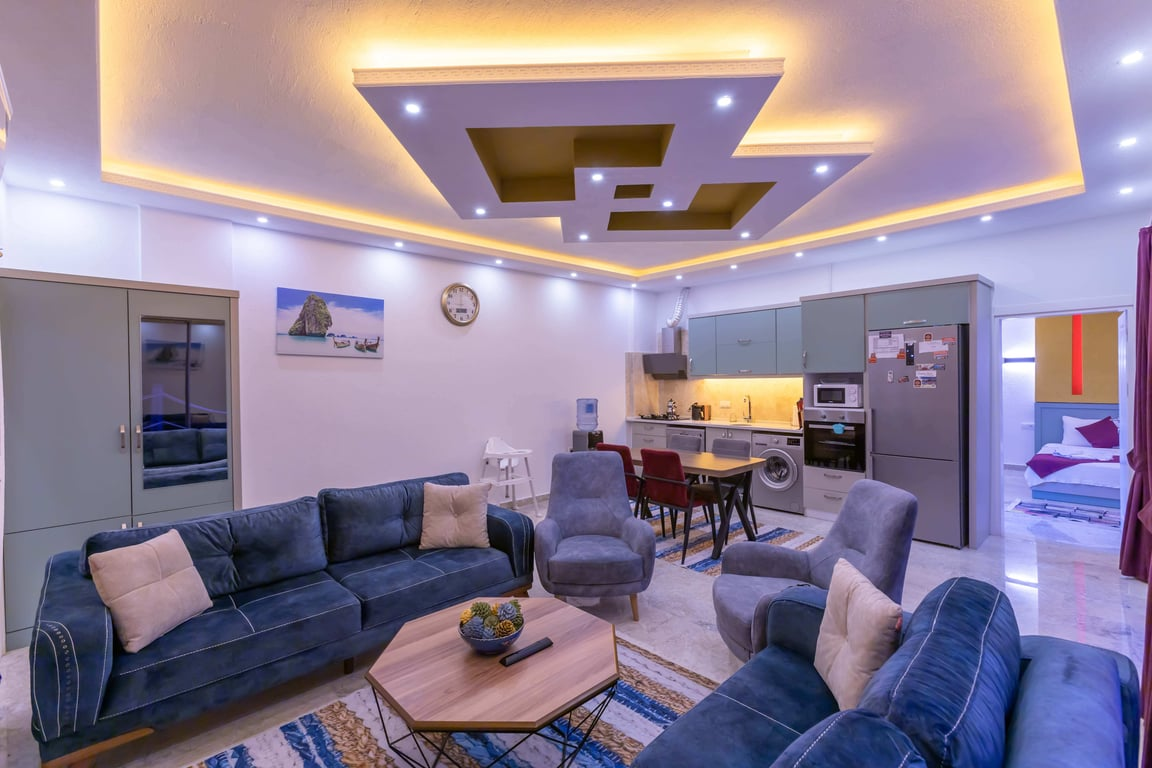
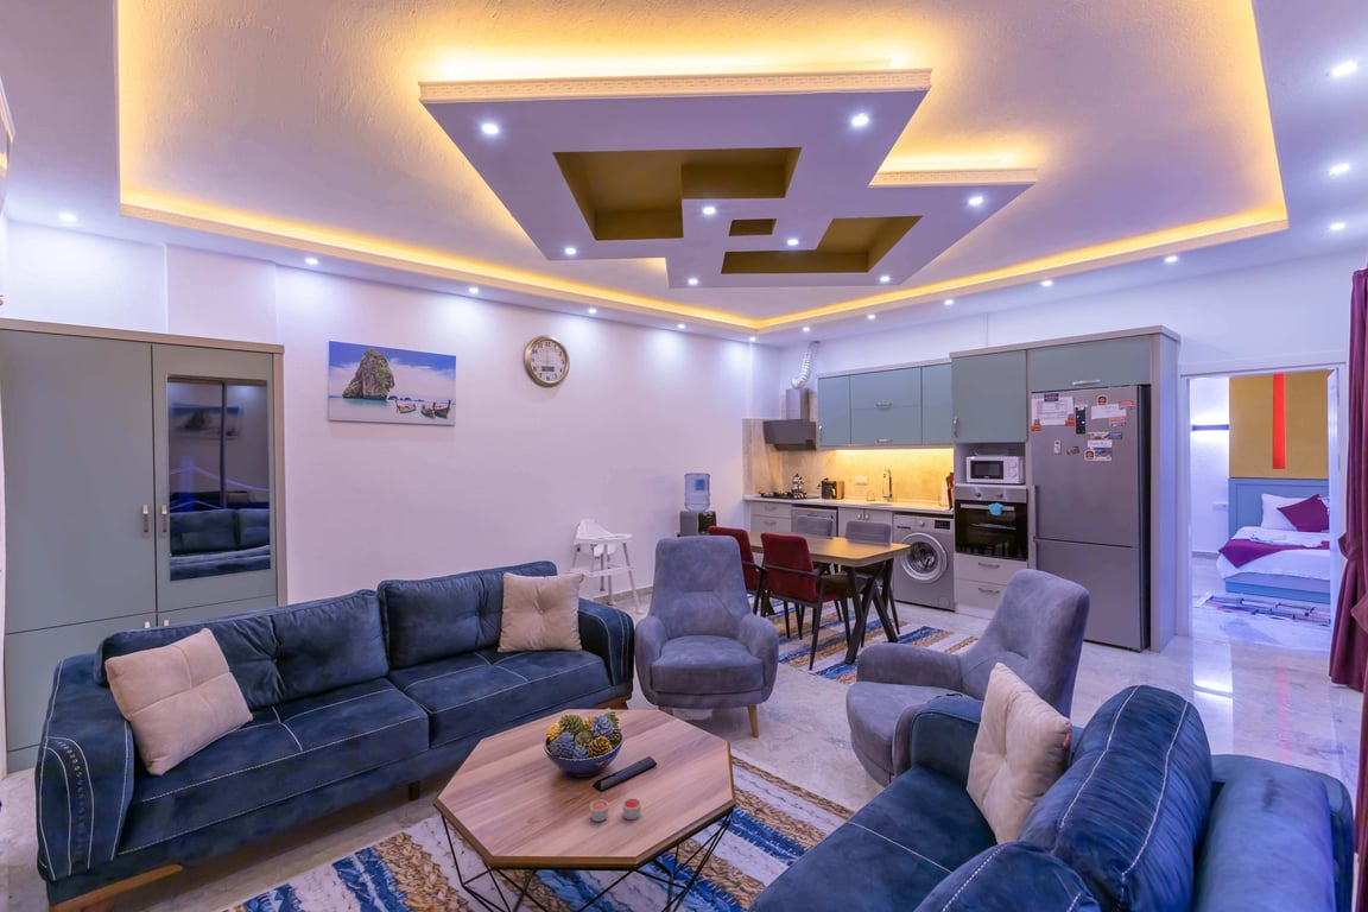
+ candle (608, 806)
